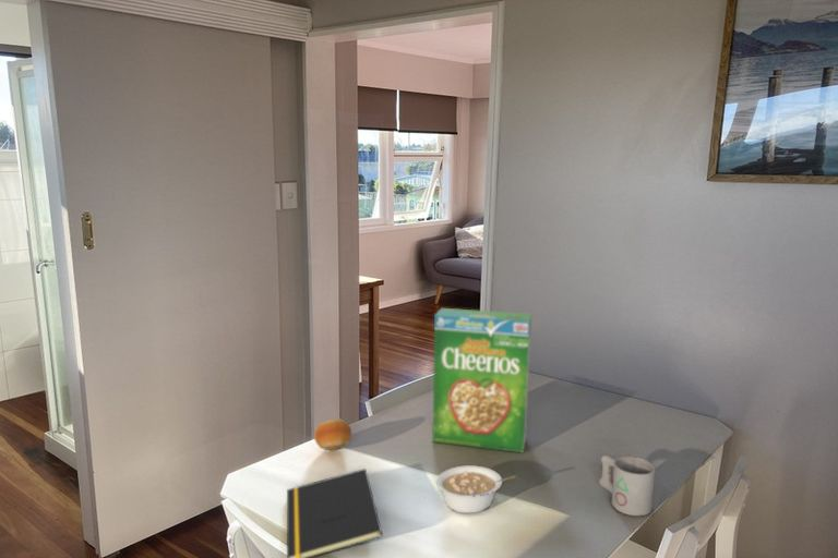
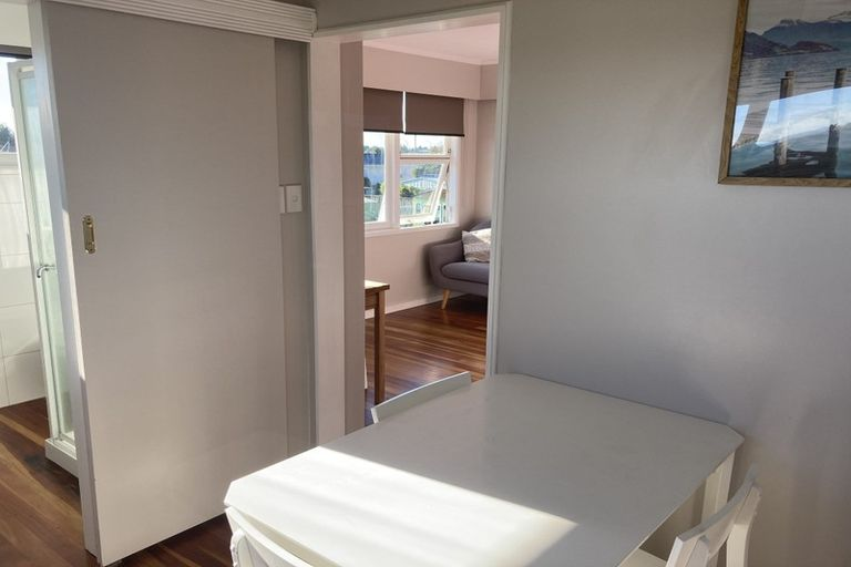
- fruit (333, 434)
- mug (623, 481)
- legume (470, 487)
- notepad (331, 511)
- cereal box (481, 378)
